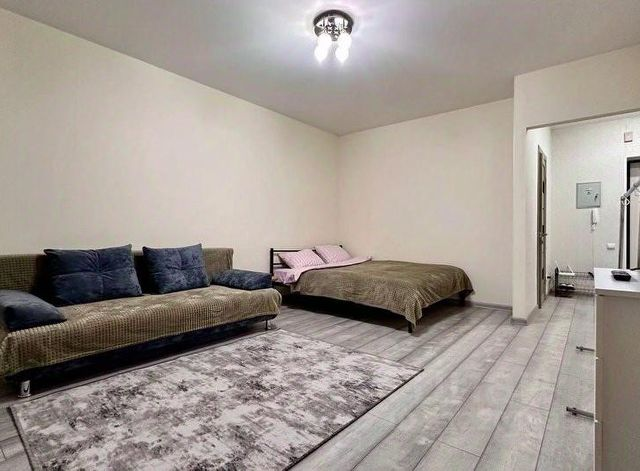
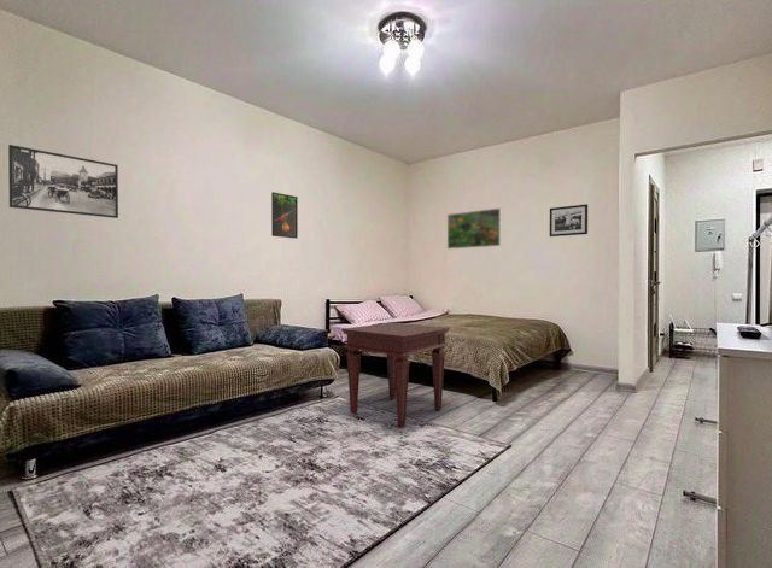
+ side table (396, 369)
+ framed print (68, 183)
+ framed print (473, 229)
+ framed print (285, 216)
+ picture frame (568, 221)
